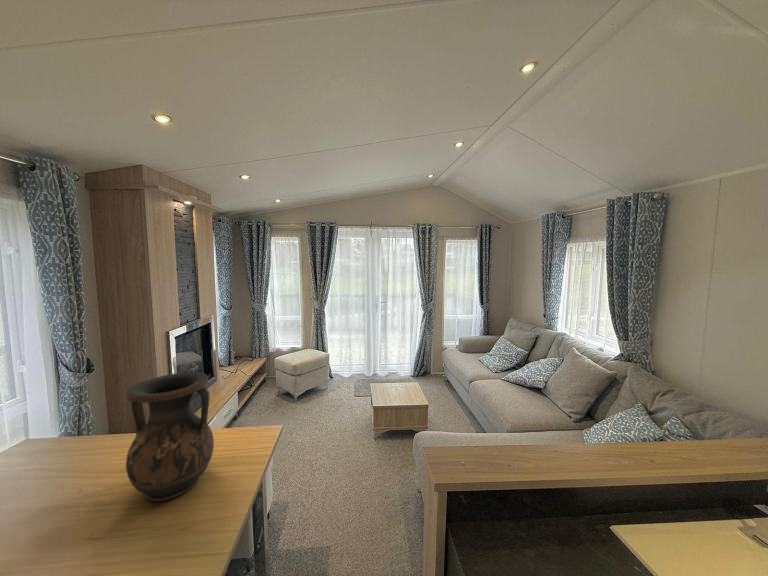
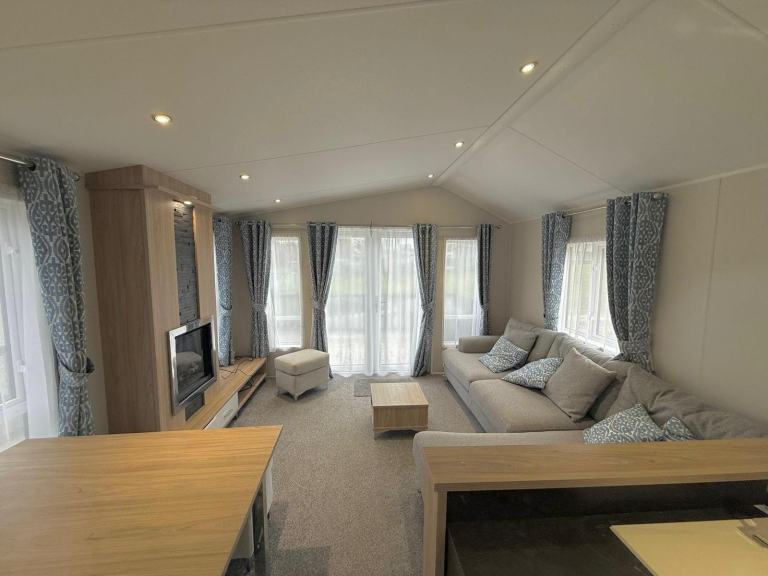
- vase (171, 433)
